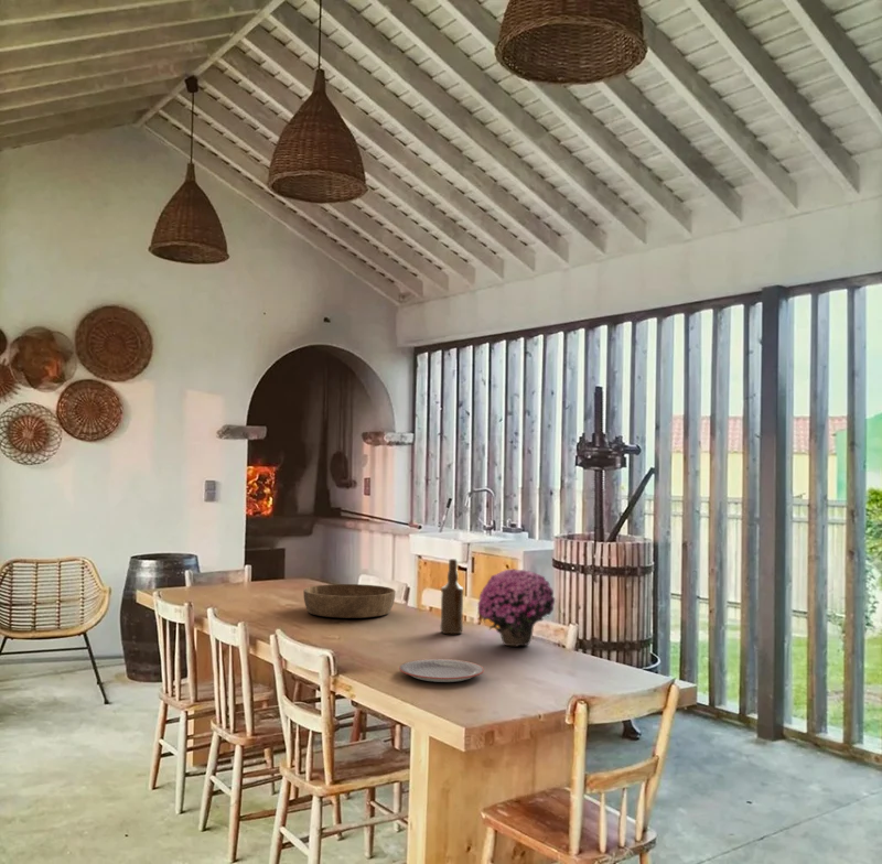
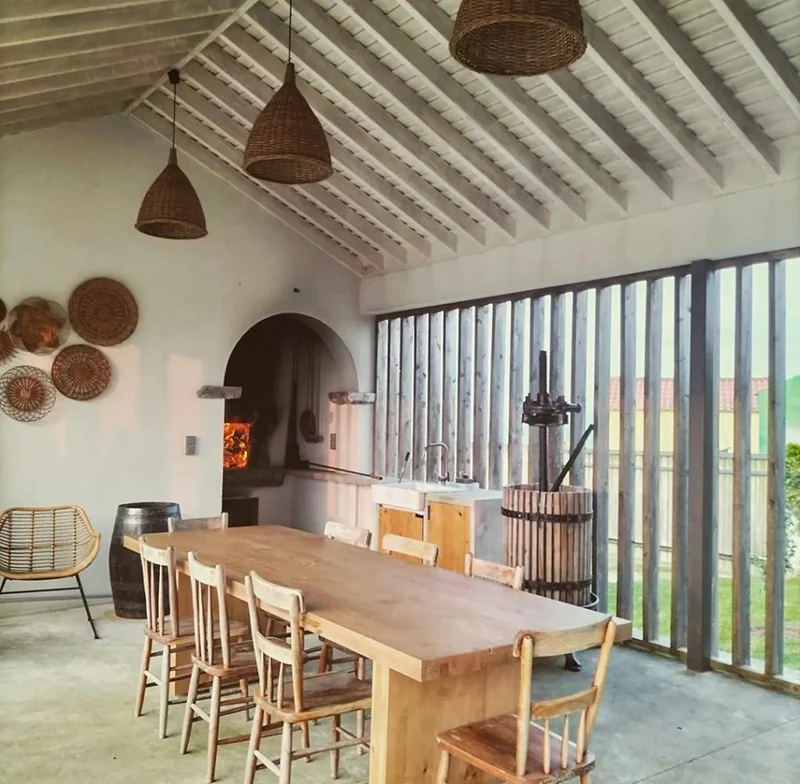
- flower (516, 606)
- plate (441, 671)
- wooden bowl (348, 601)
- bottle (452, 595)
